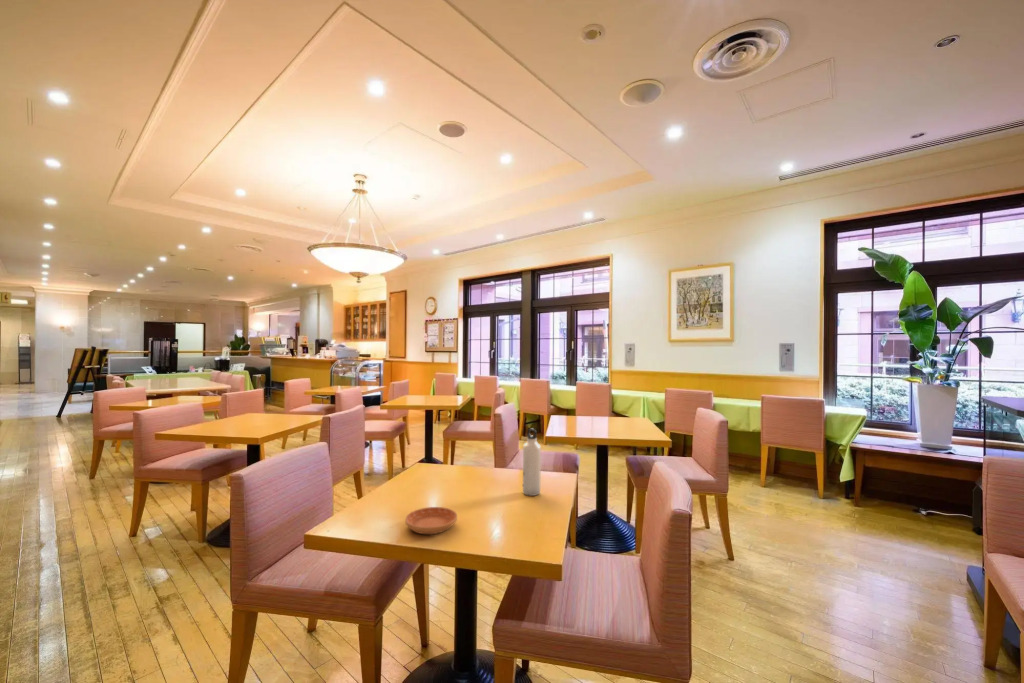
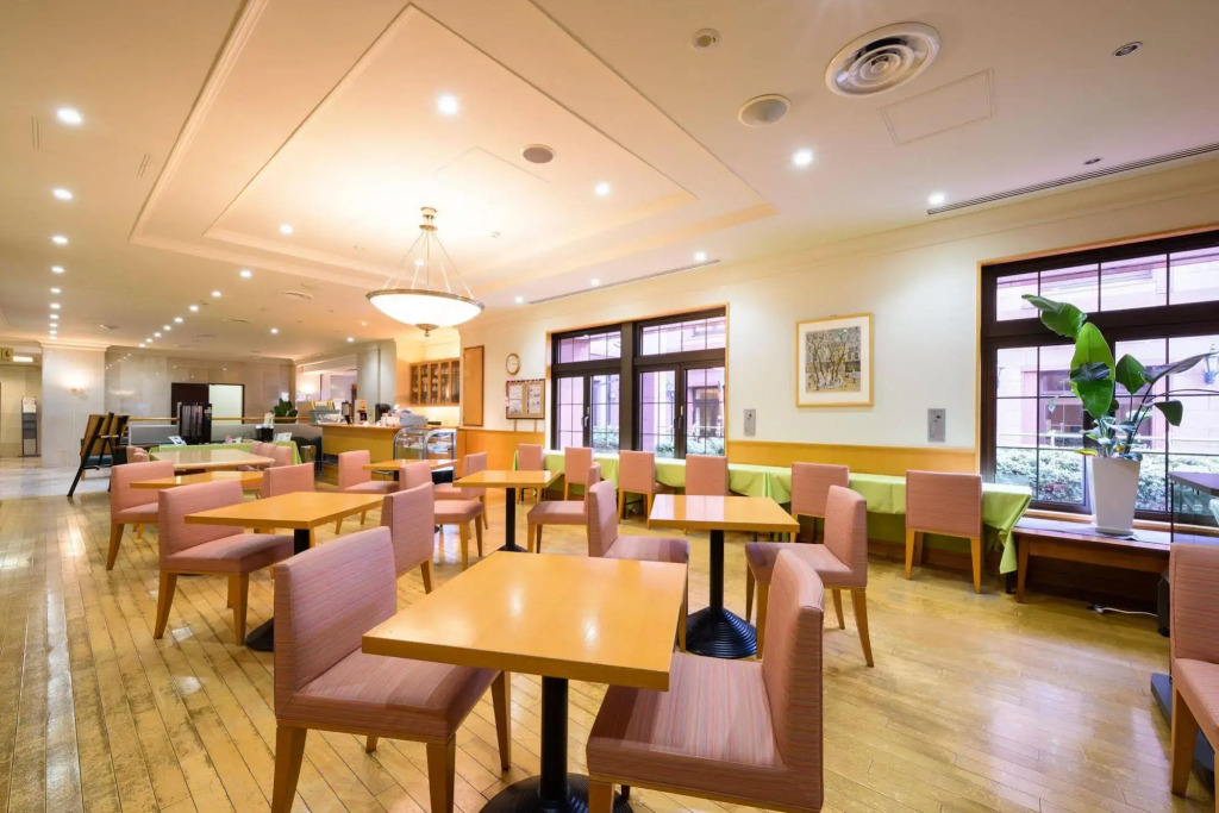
- water bottle (531, 460)
- saucer (431, 521)
